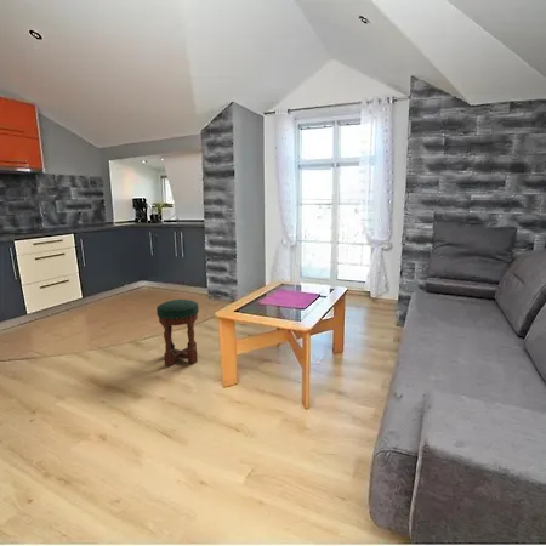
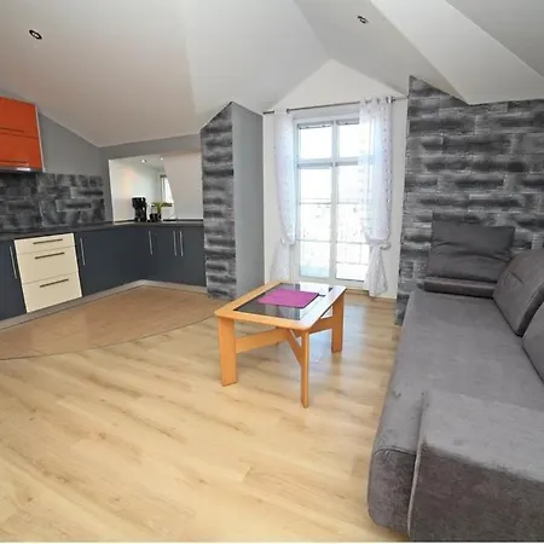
- stool (178, 324)
